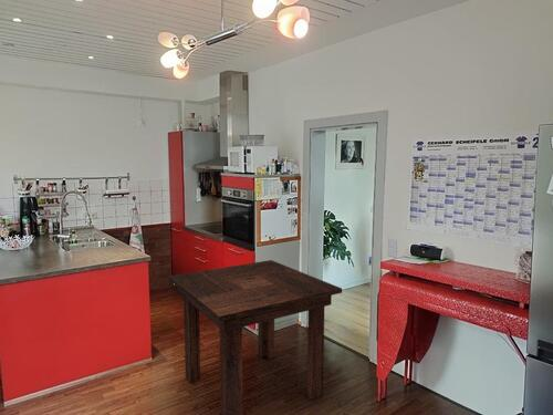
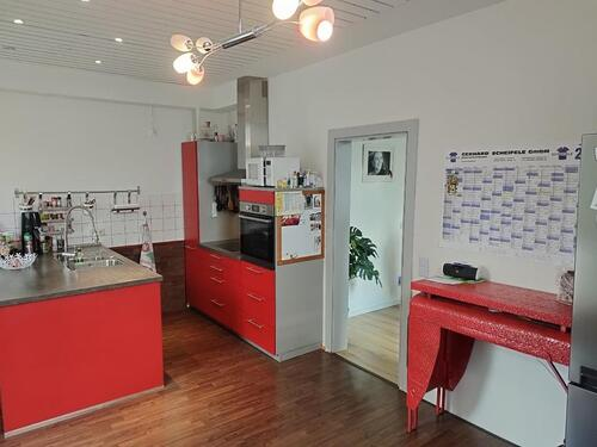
- dining table (258, 334)
